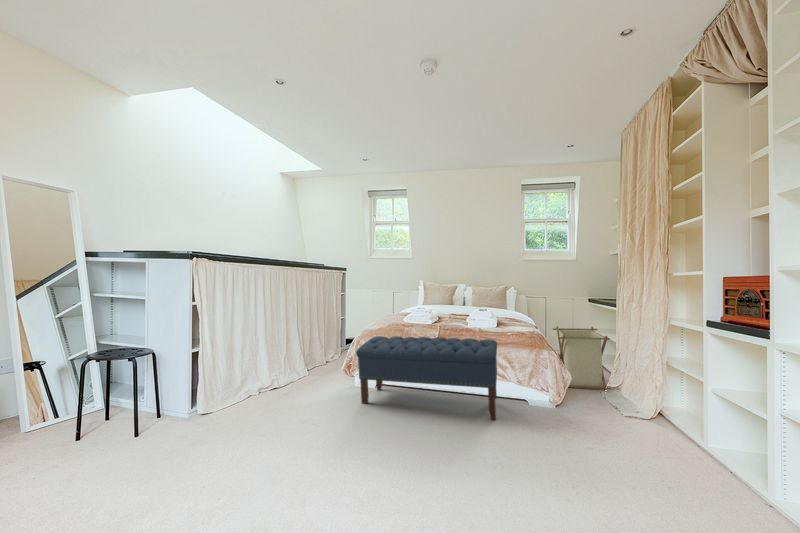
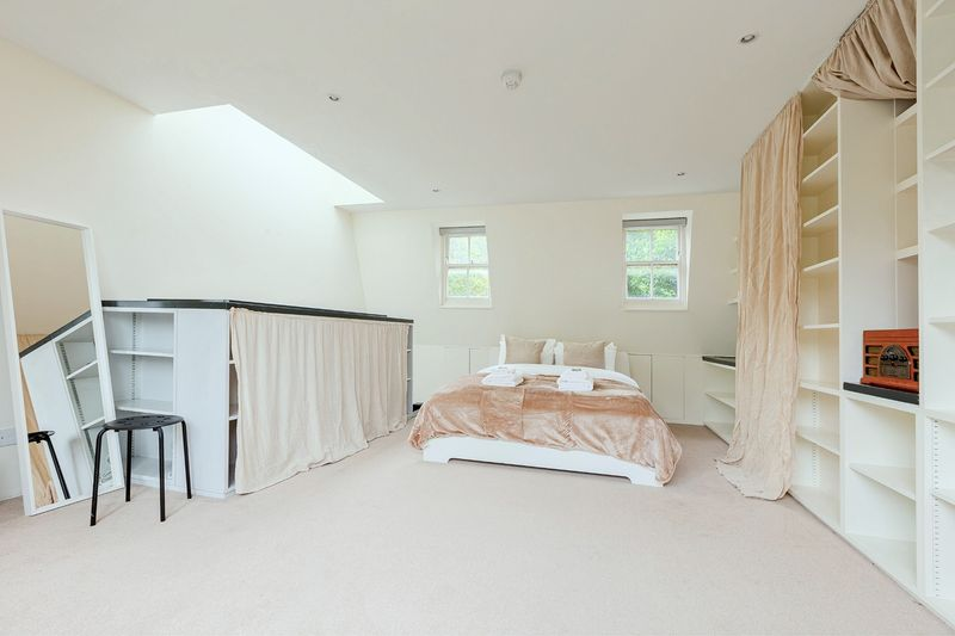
- laundry basket (580, 356)
- bench (428, 372)
